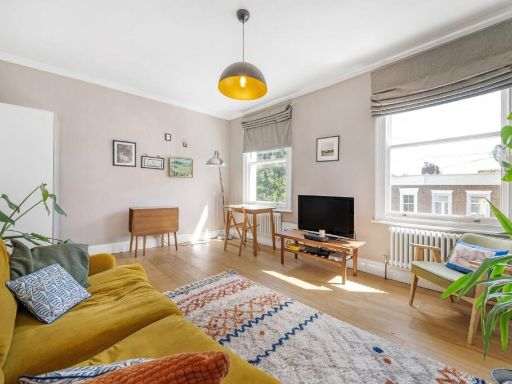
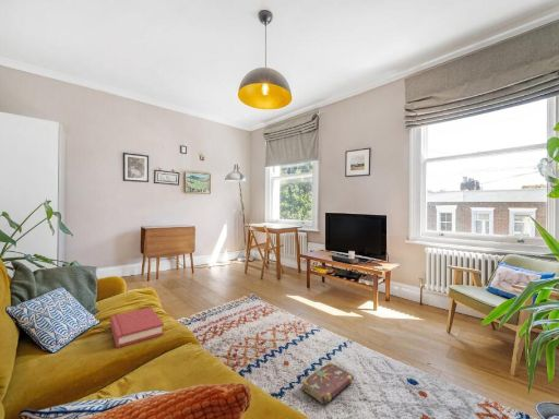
+ hardback book (135, 324)
+ book (328, 381)
